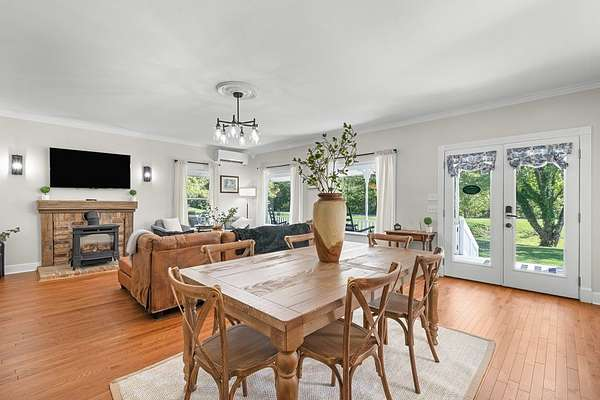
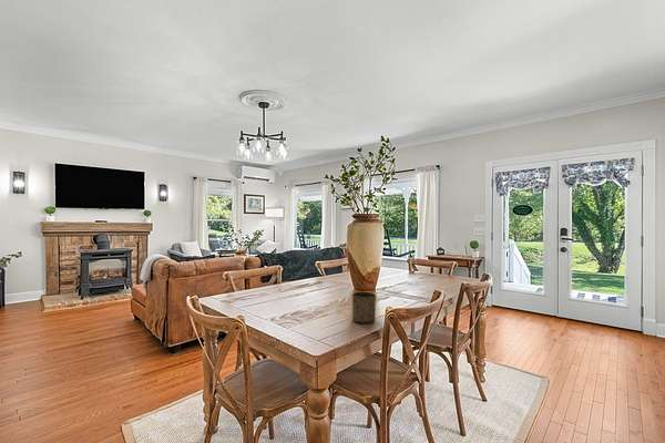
+ cup (364, 307)
